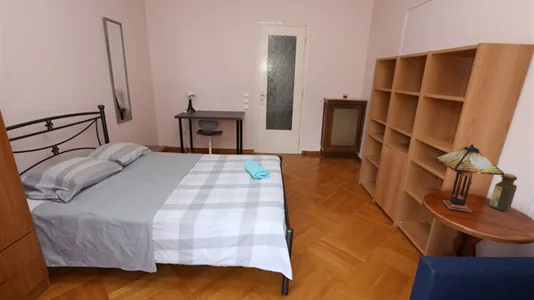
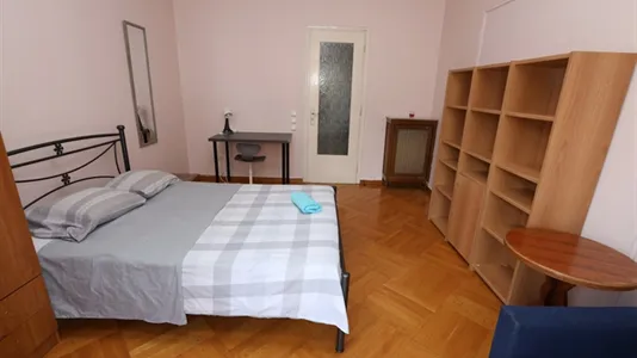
- table lamp (465, 177)
- bottle (504, 191)
